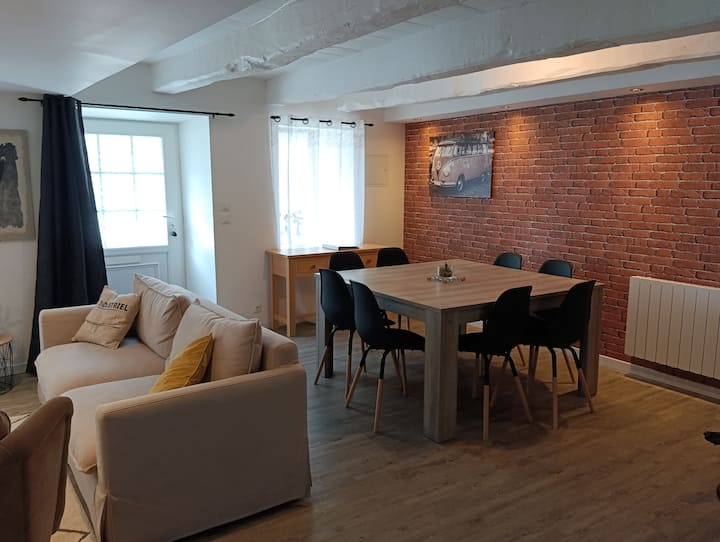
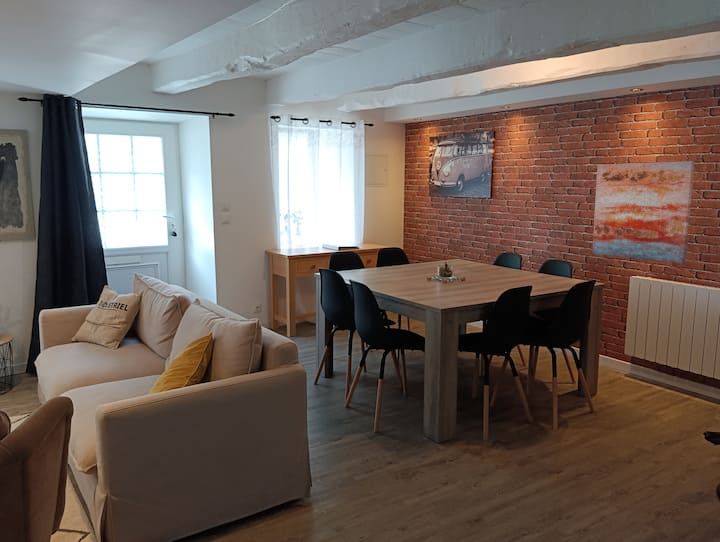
+ wall art (639, 211)
